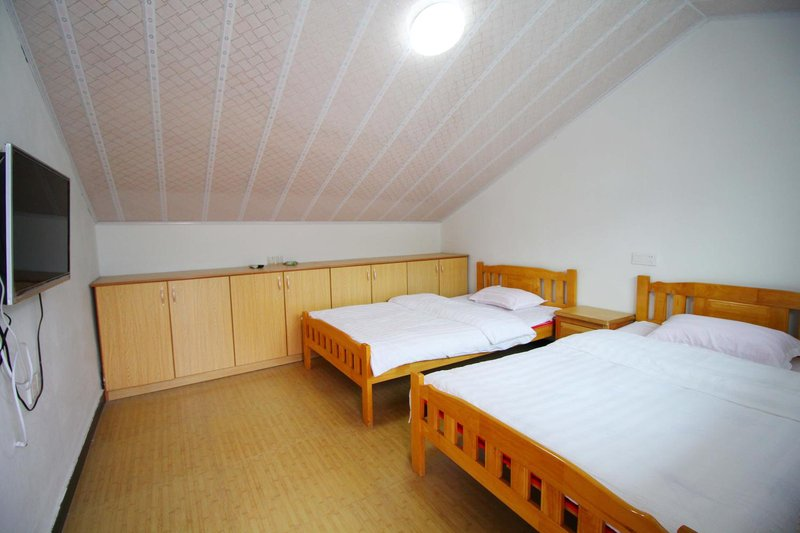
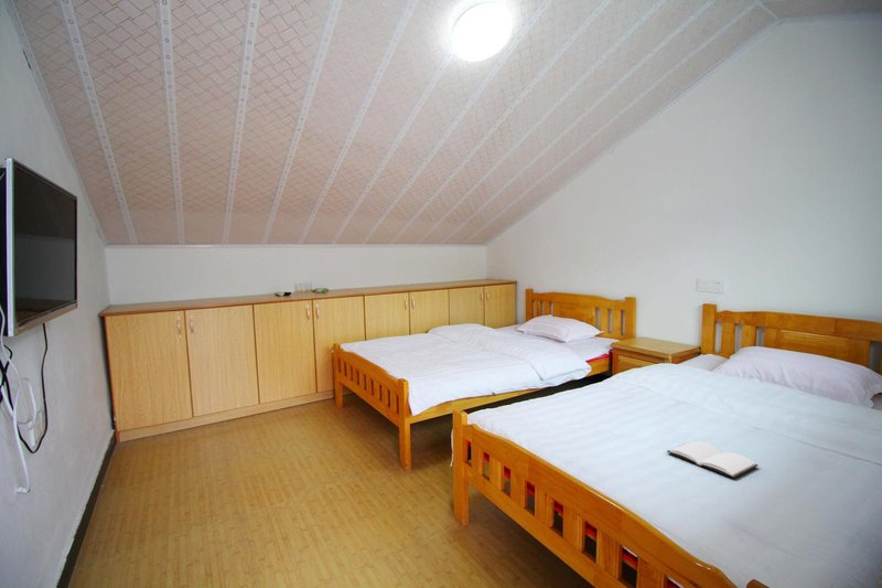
+ book (710, 457)
